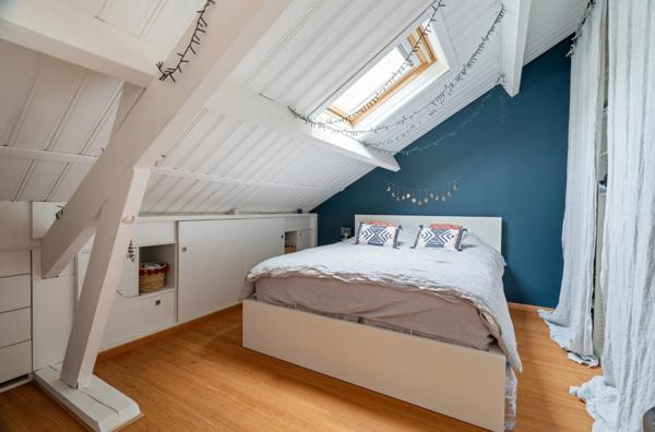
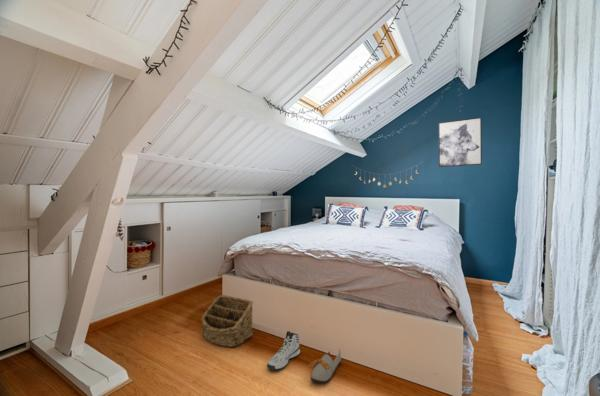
+ sneaker (283, 347)
+ shoe (322, 363)
+ basket (225, 319)
+ wall art (459, 143)
